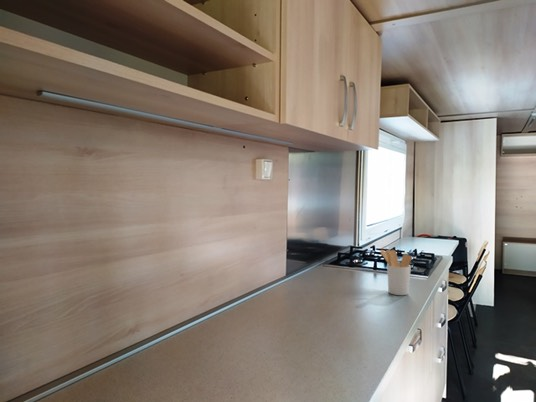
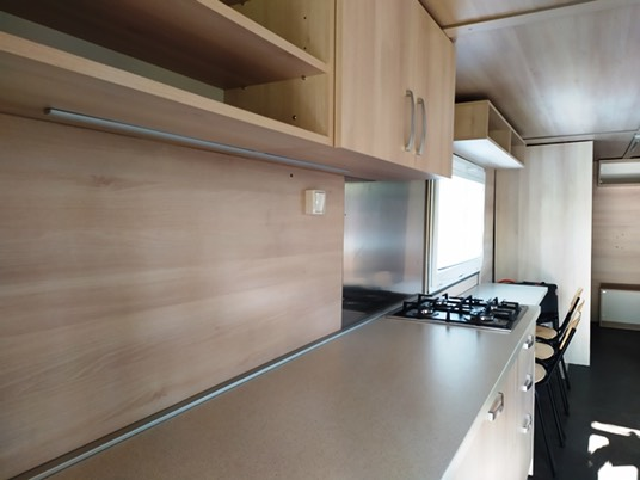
- utensil holder (395, 270)
